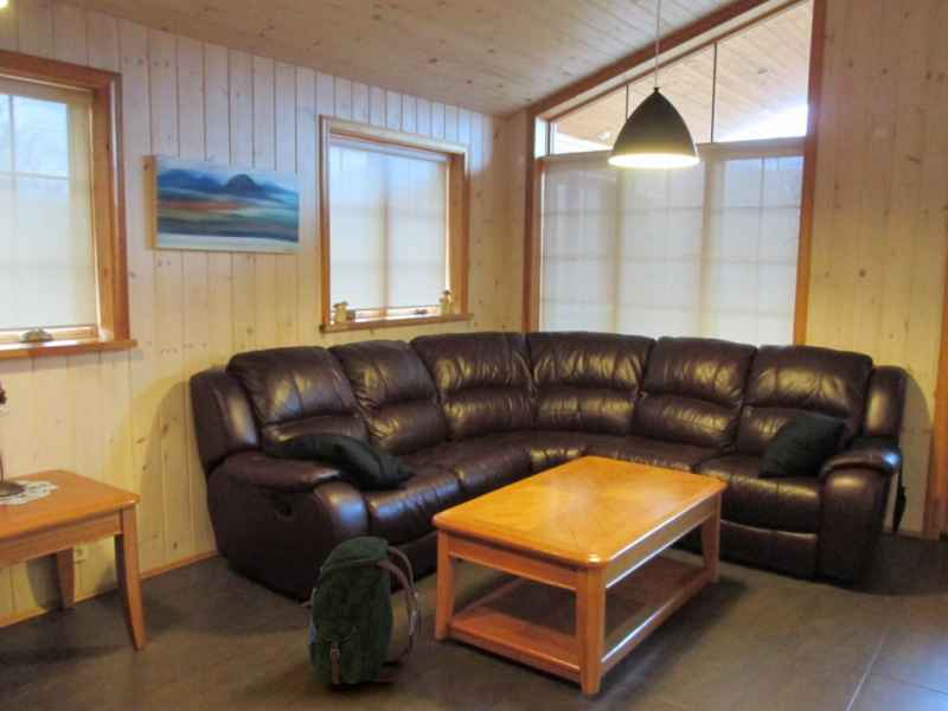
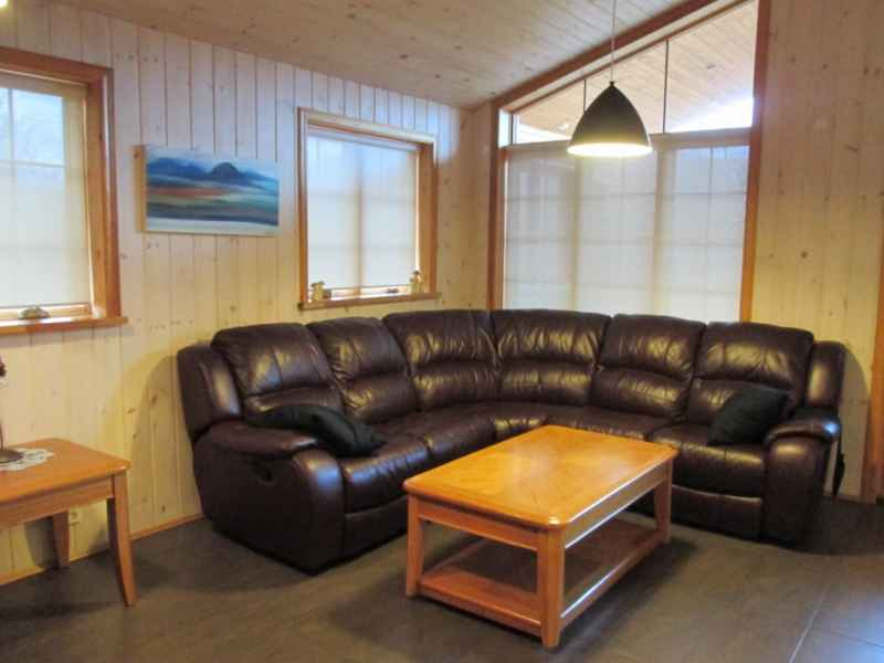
- backpack (359, 606)
